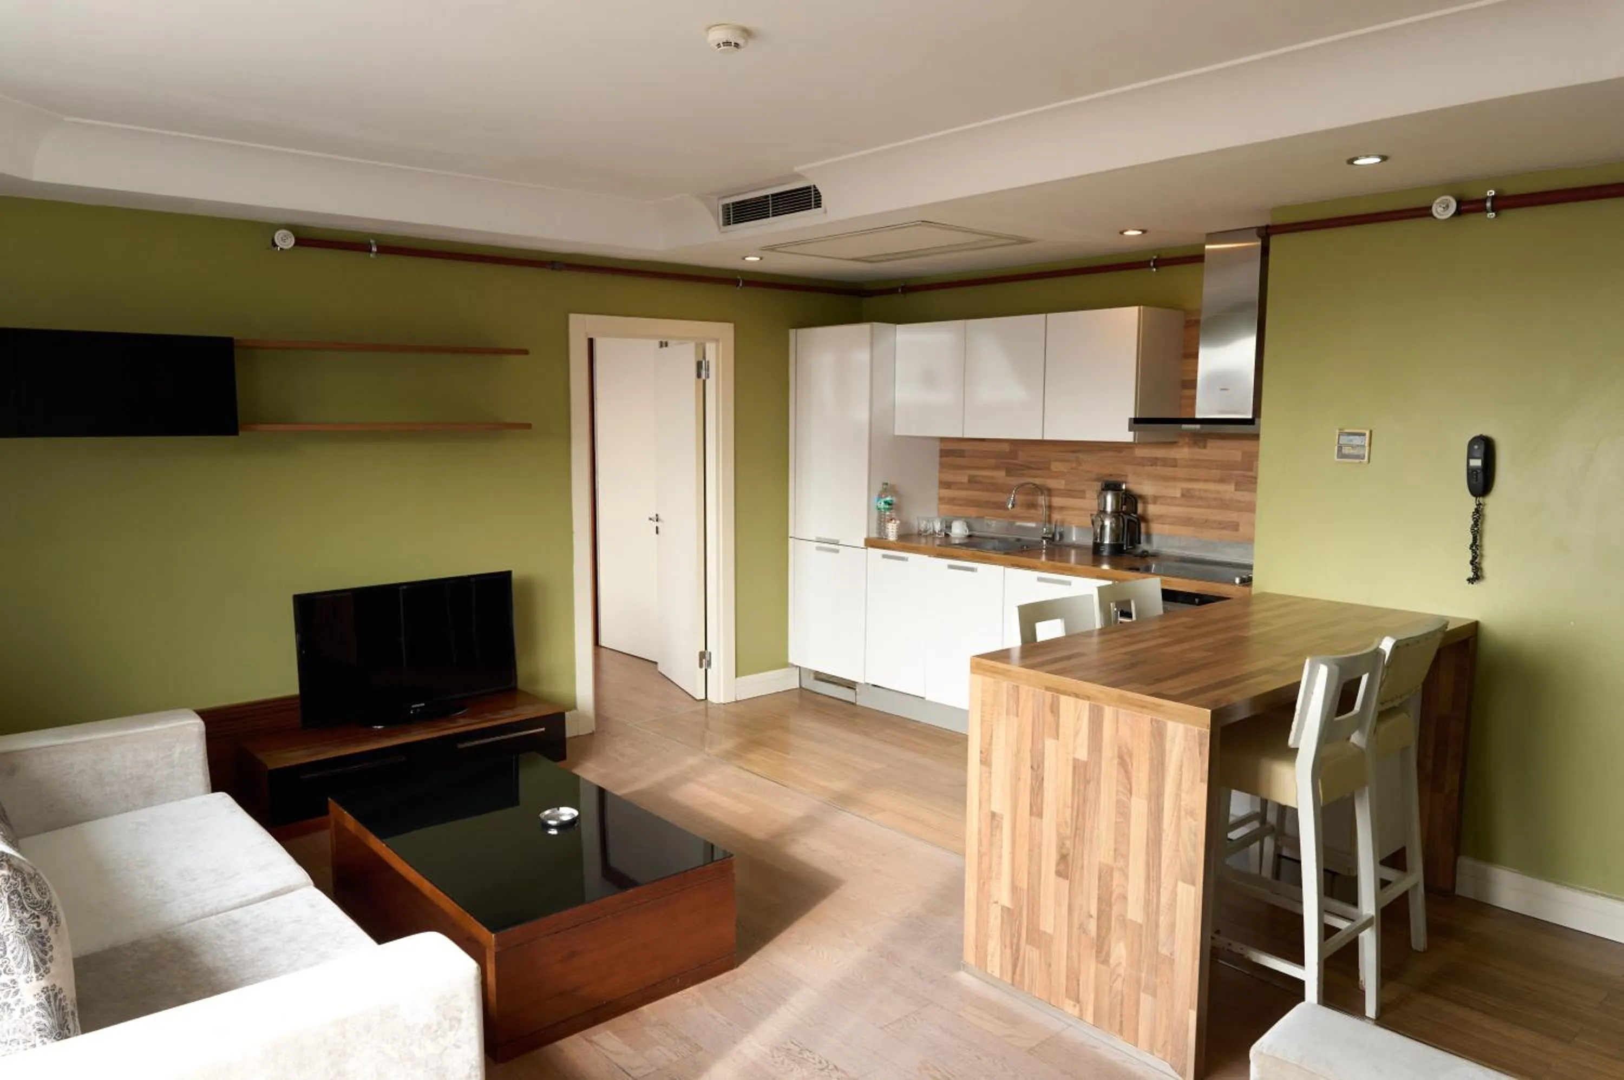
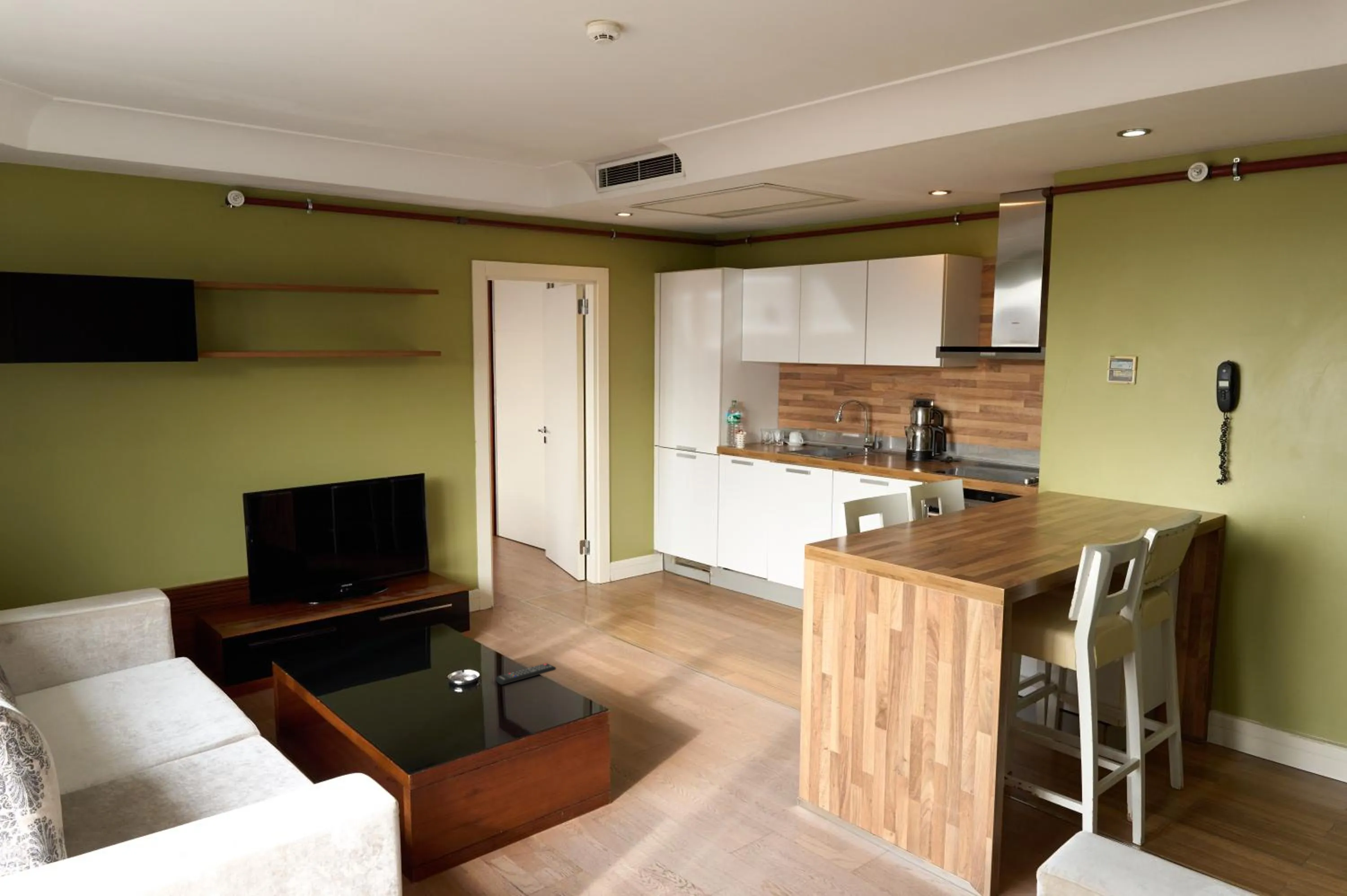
+ remote control (526, 674)
